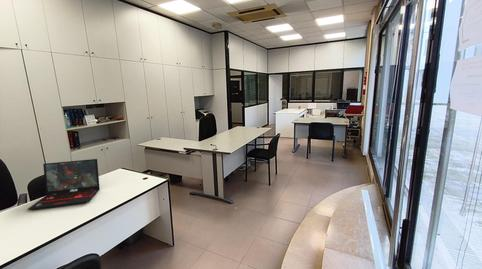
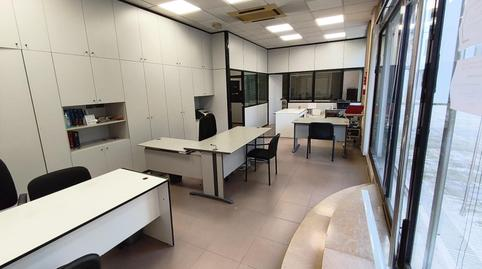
- laptop (65, 182)
